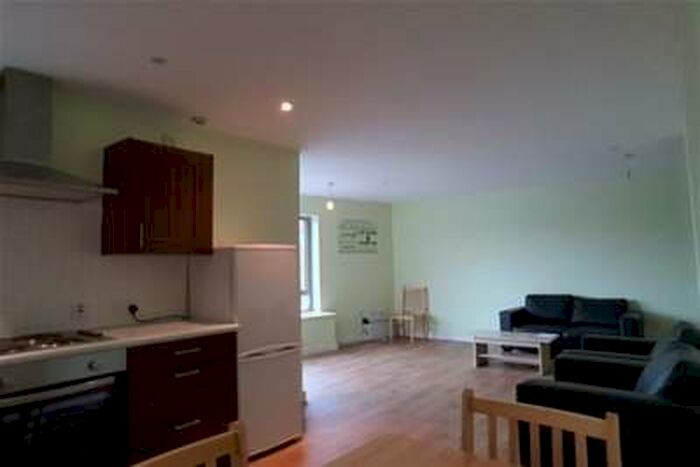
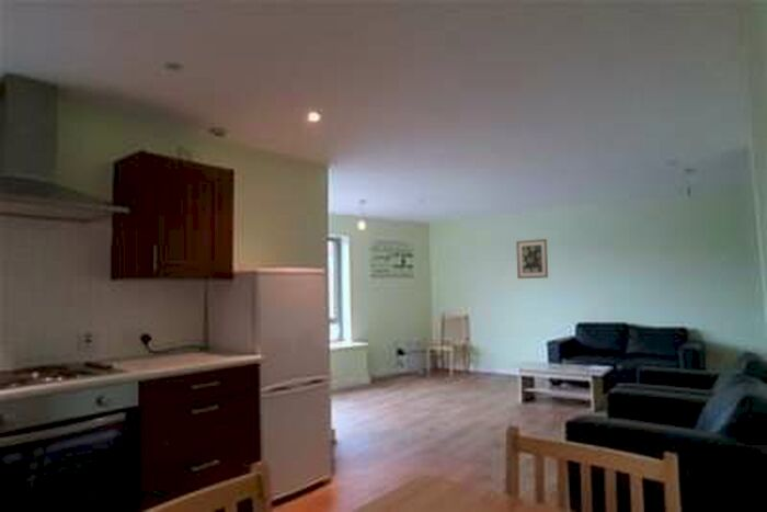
+ wall art (531, 259)
